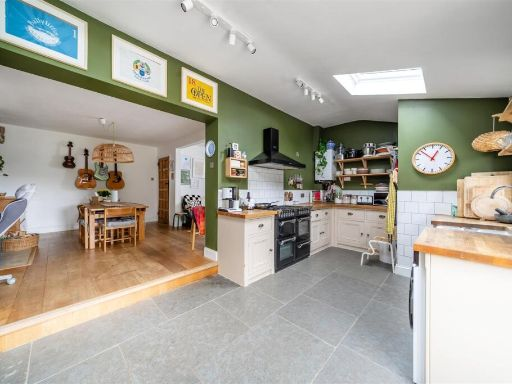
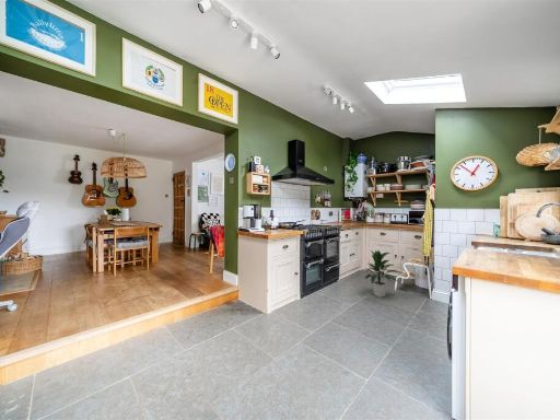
+ indoor plant (378, 271)
